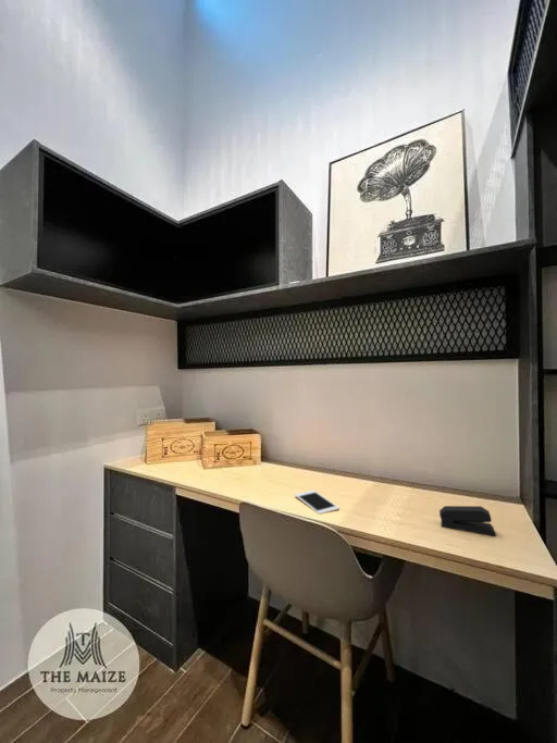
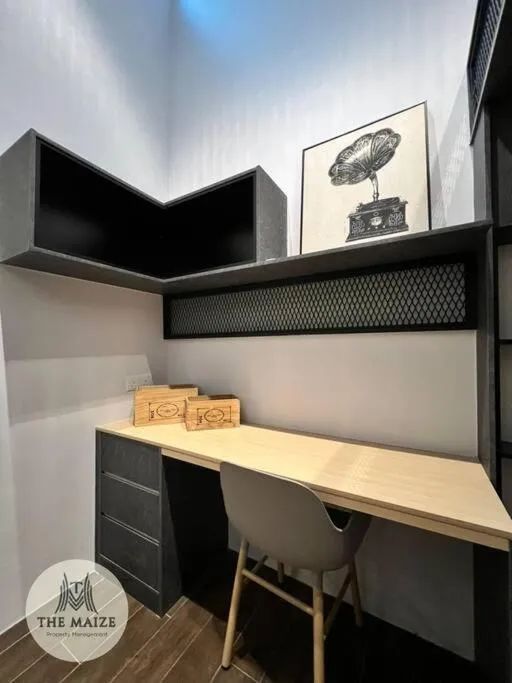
- cell phone (315, 501)
- stapler (466, 517)
